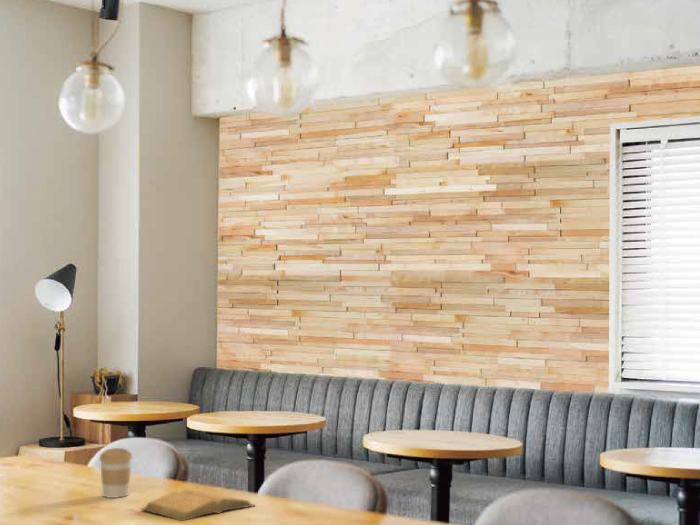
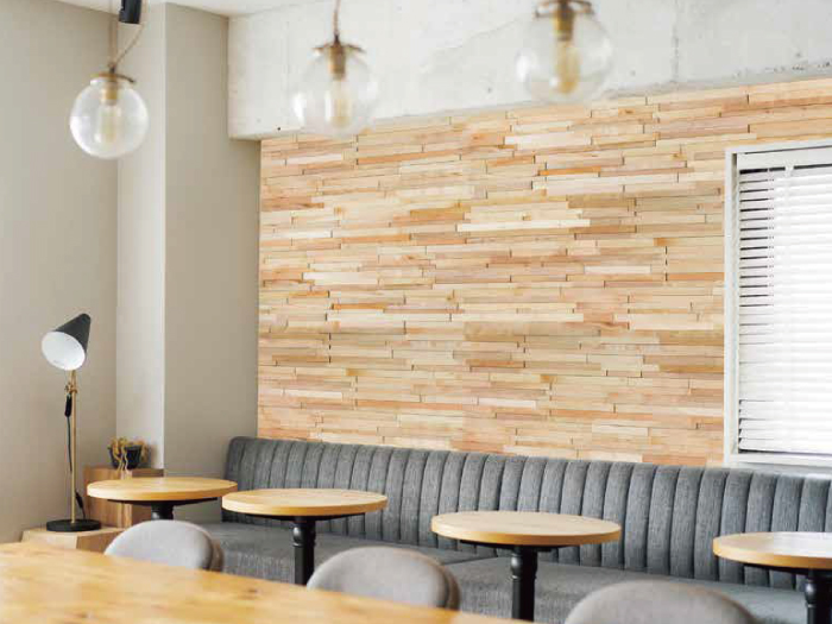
- coffee cup (115, 472)
- book (198, 501)
